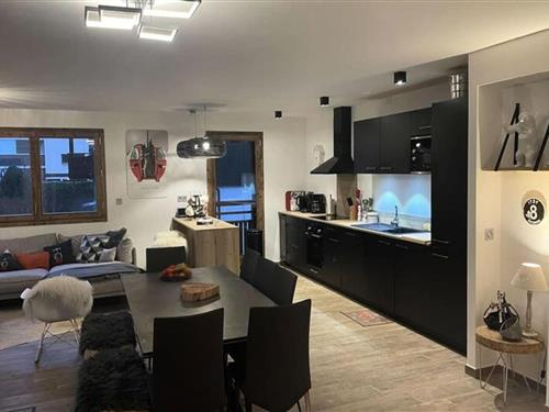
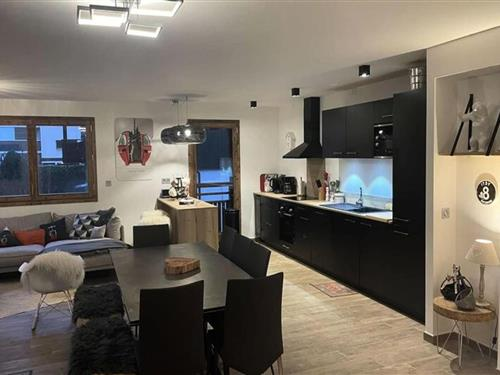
- fruit bowl (176, 270)
